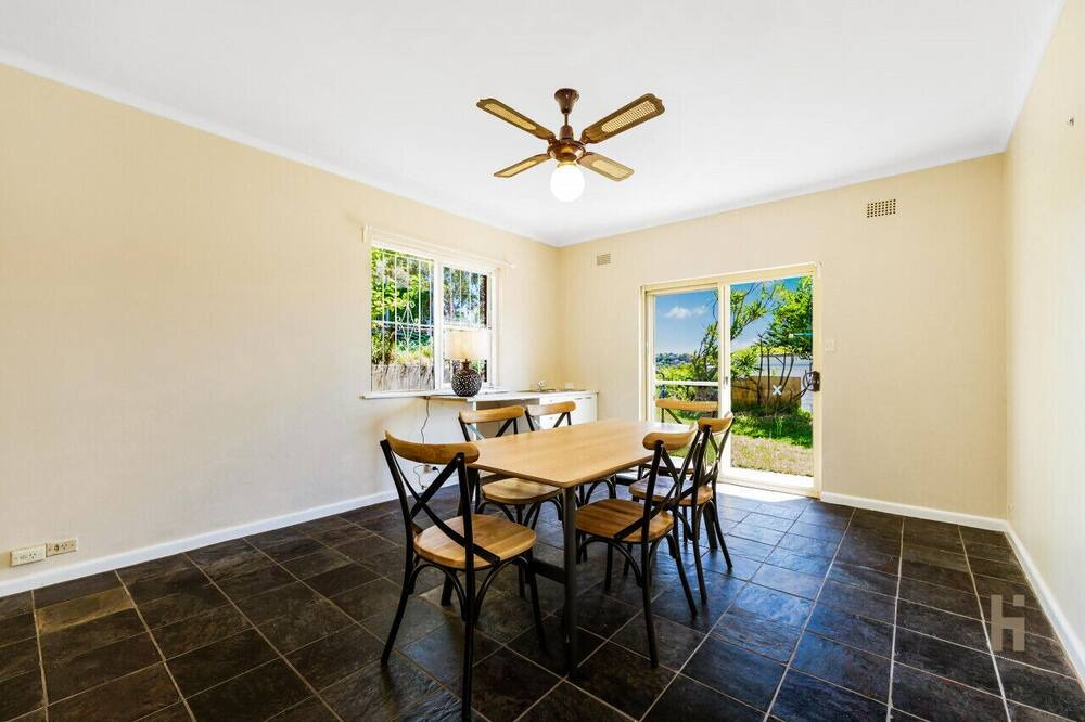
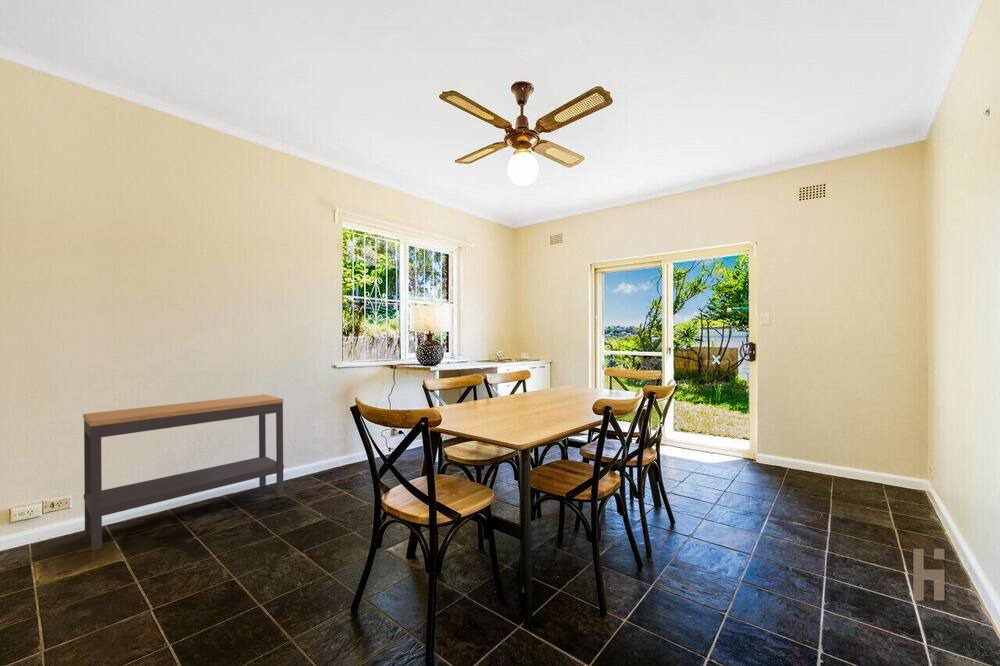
+ console table (196, 470)
